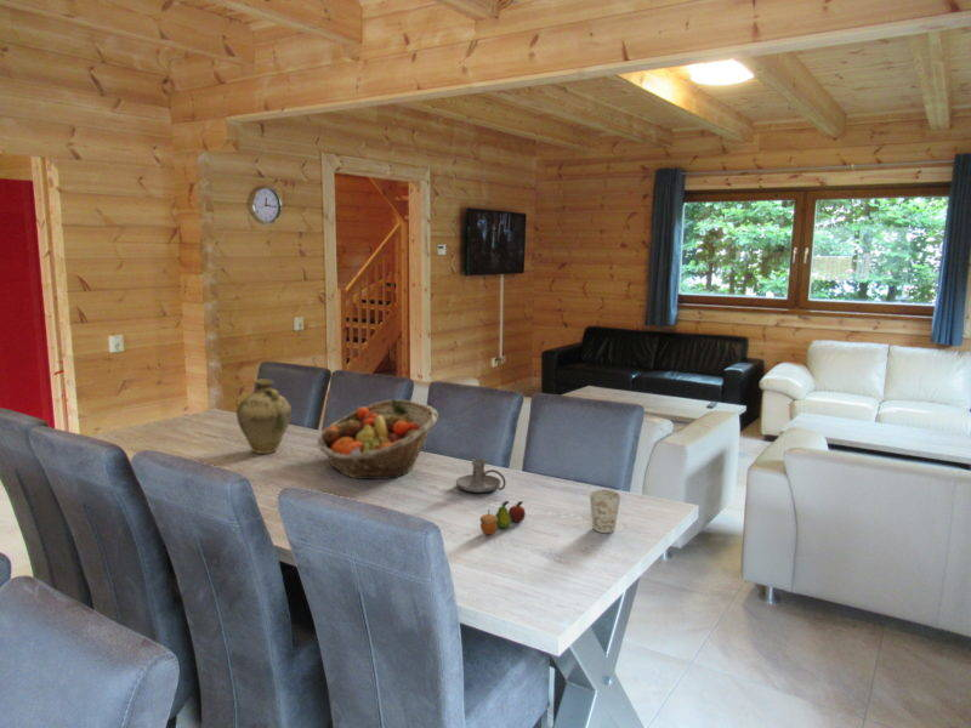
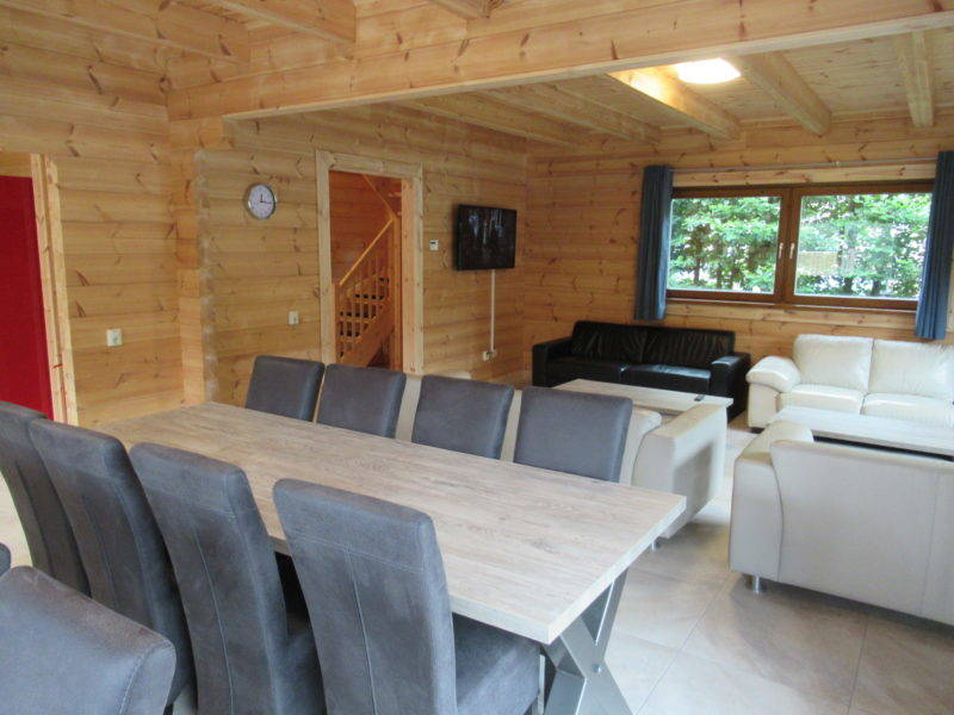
- candle holder (482, 476)
- fruit basket (377, 437)
- mug (607, 510)
- jug (263, 416)
- fruit (502, 513)
